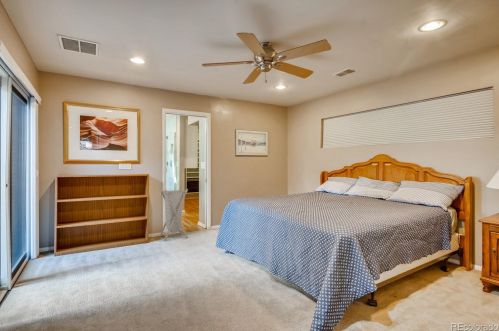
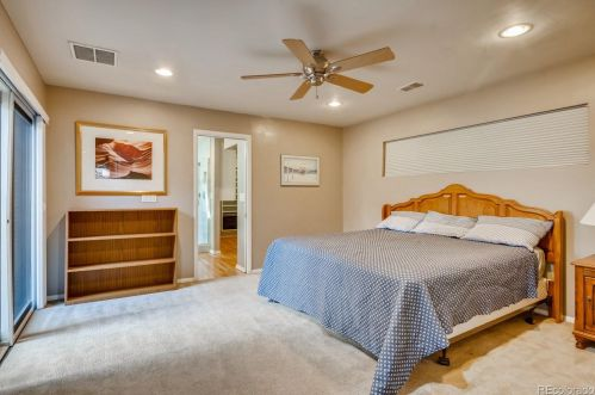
- laundry hamper (173, 212)
